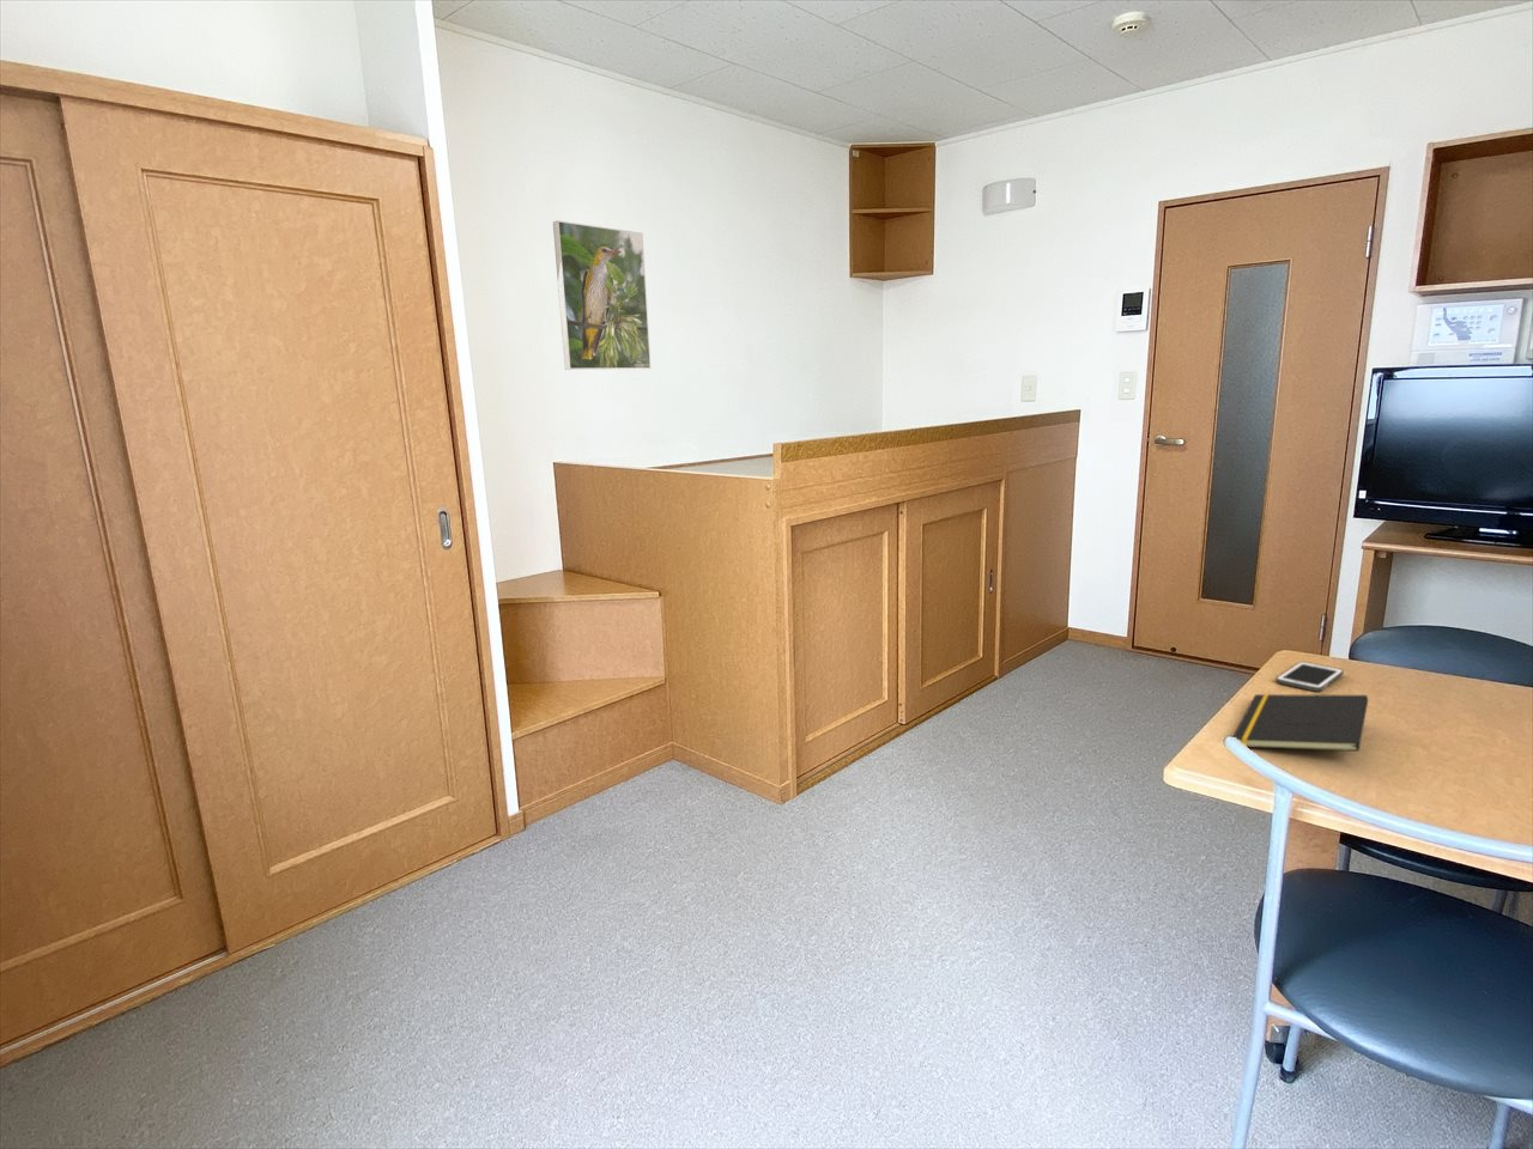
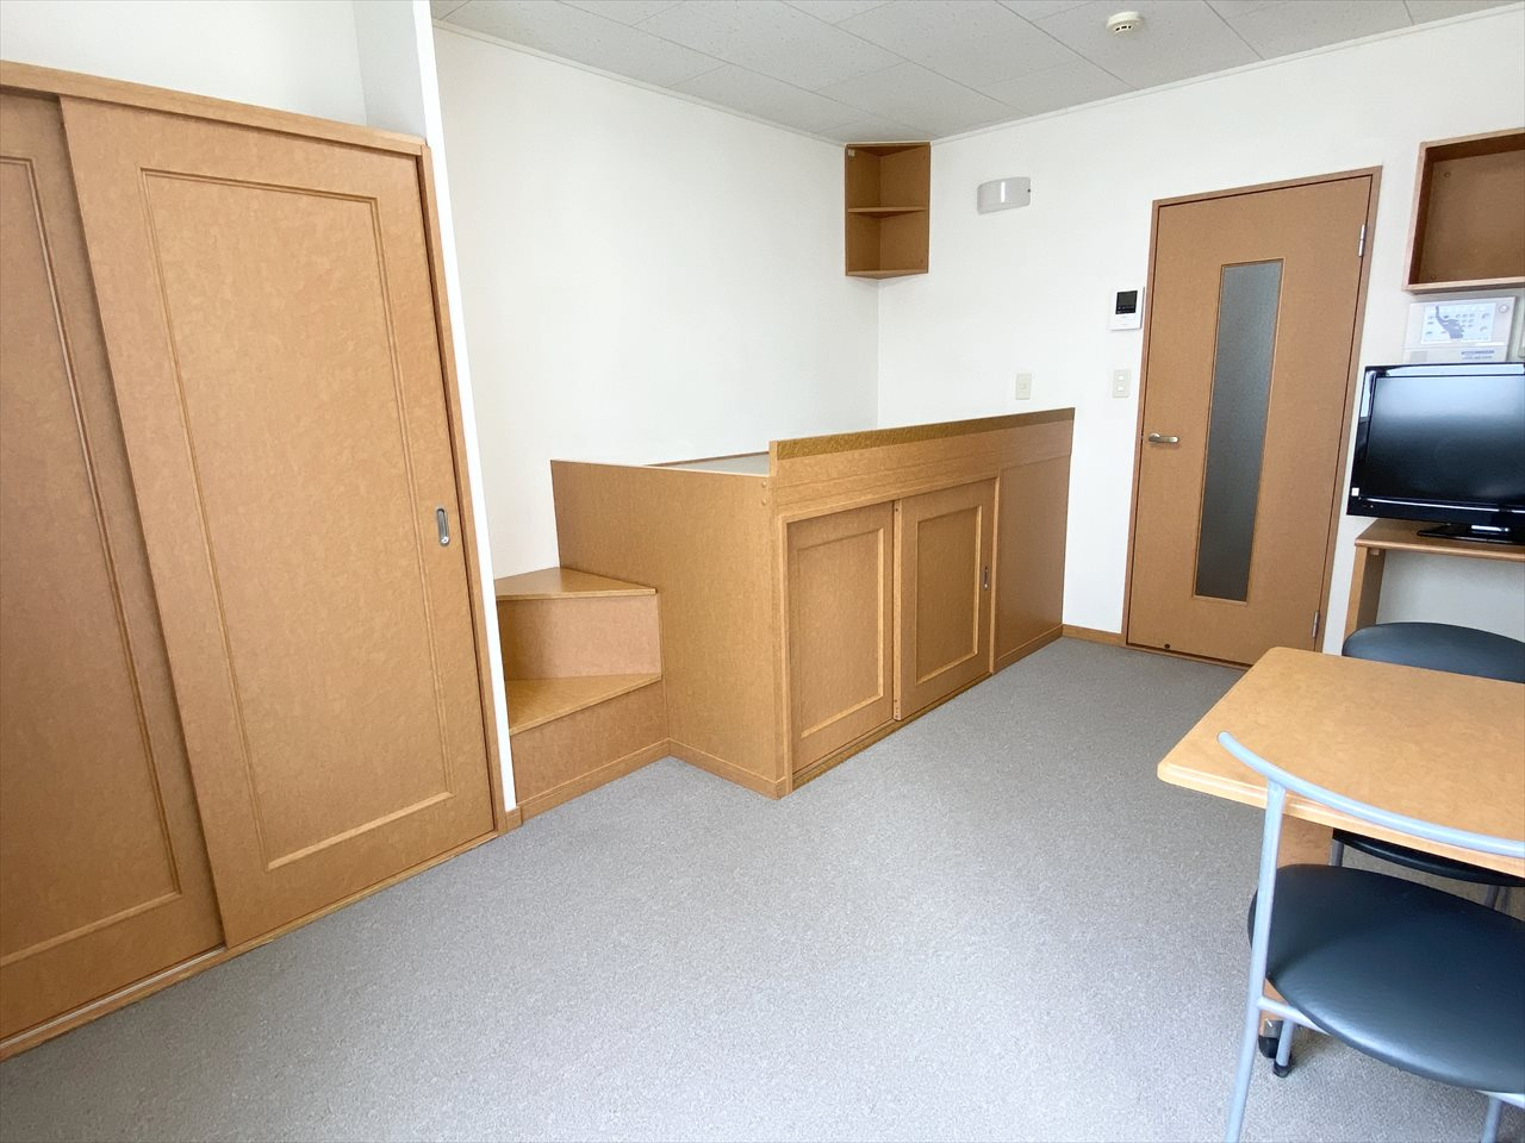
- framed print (604, 299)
- notepad (1301, 719)
- cell phone (1308, 676)
